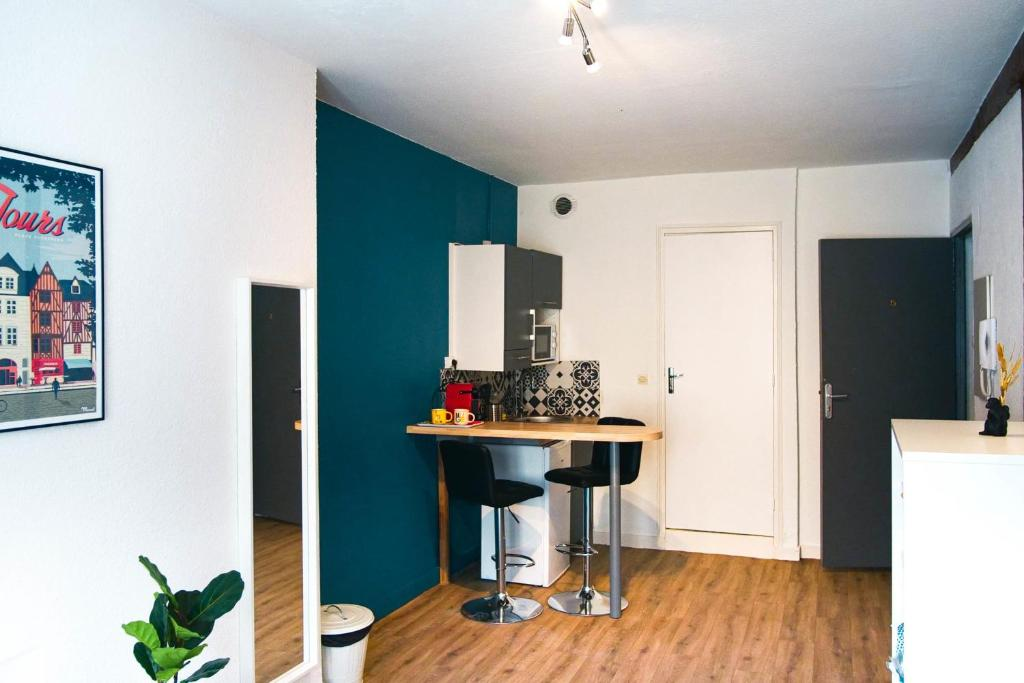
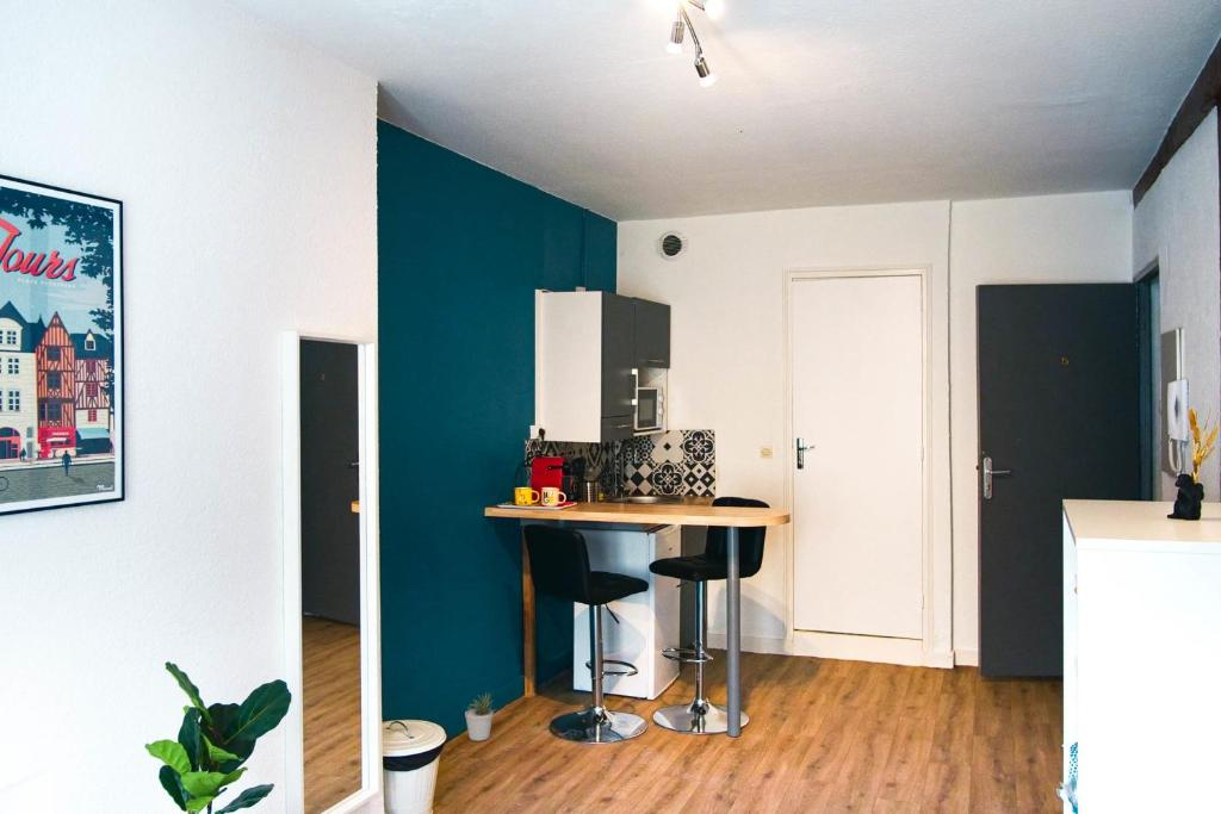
+ potted plant (479, 715)
